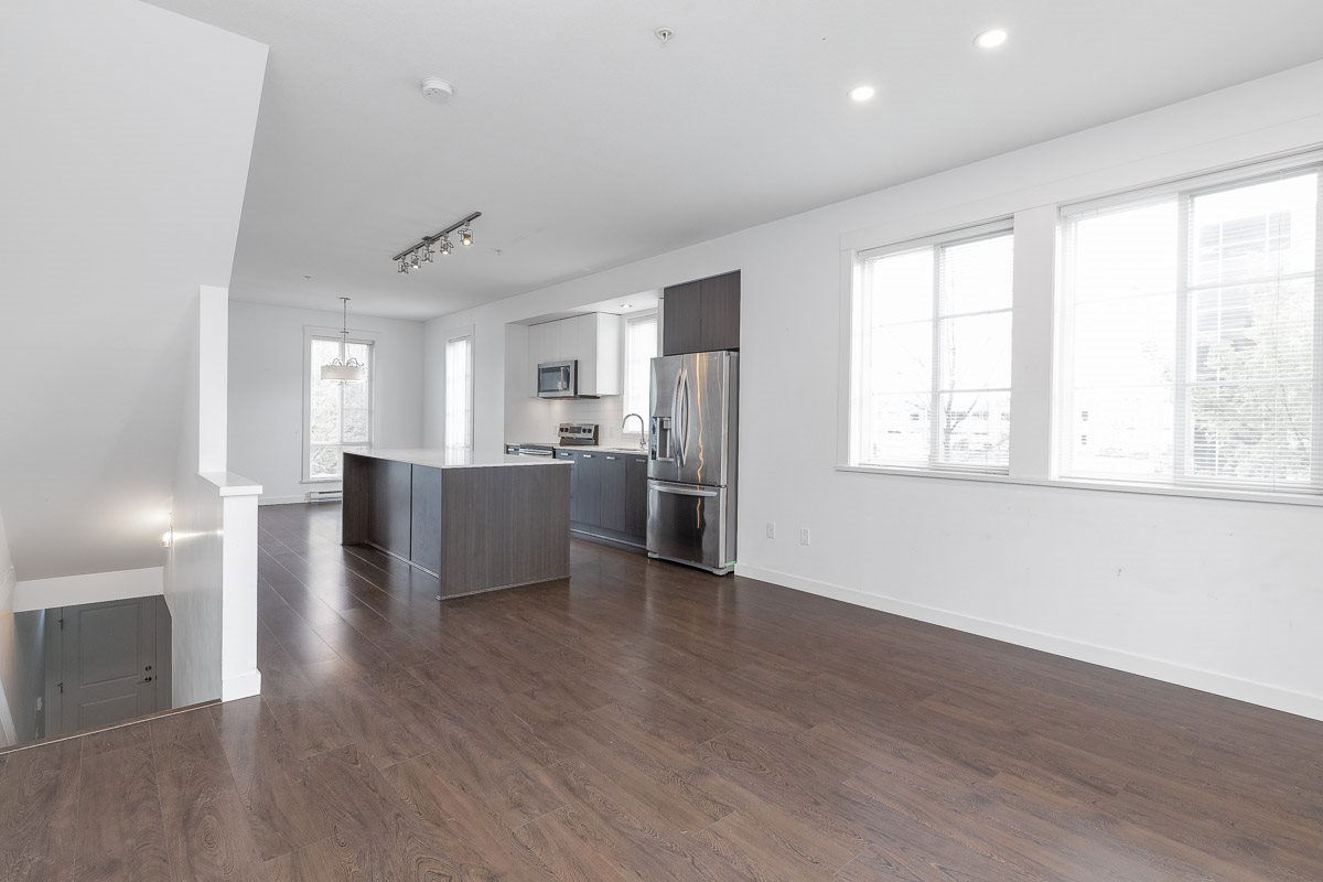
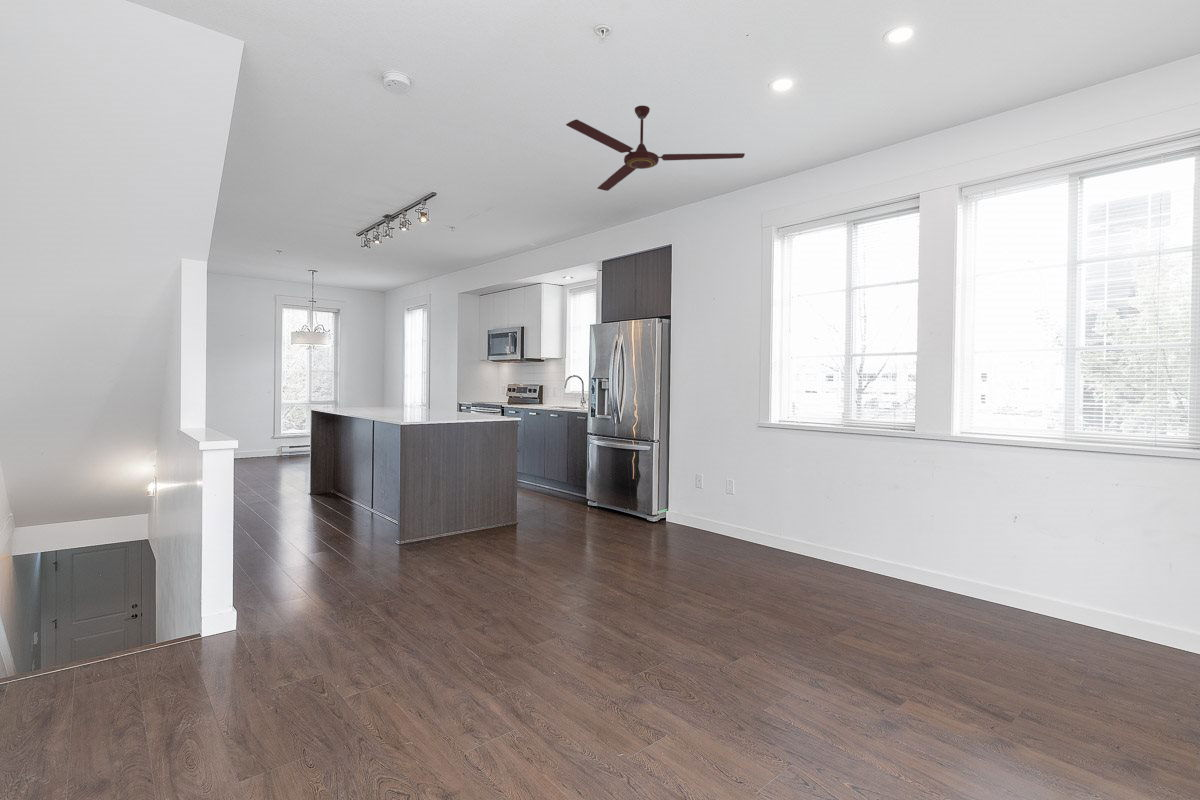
+ ceiling fan (654, 153)
